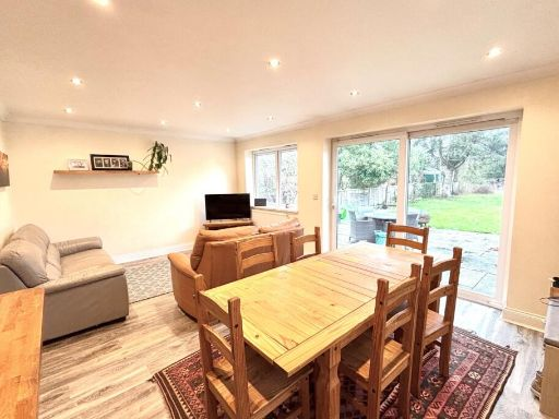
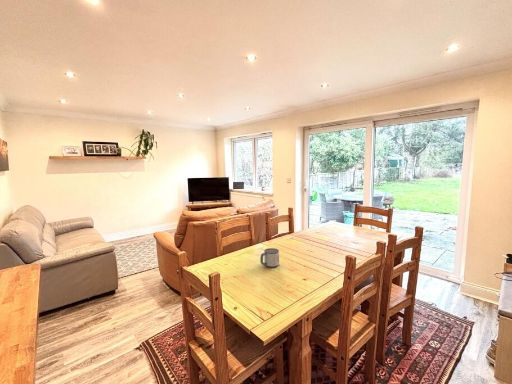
+ mug (269, 258)
